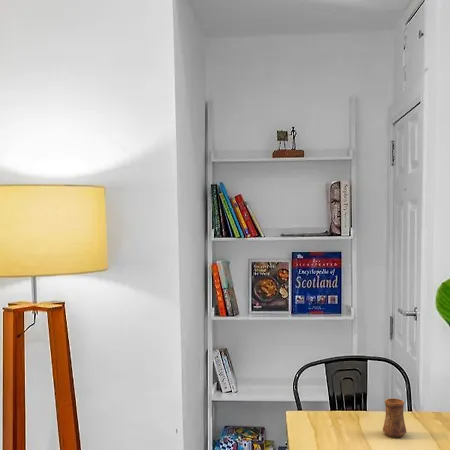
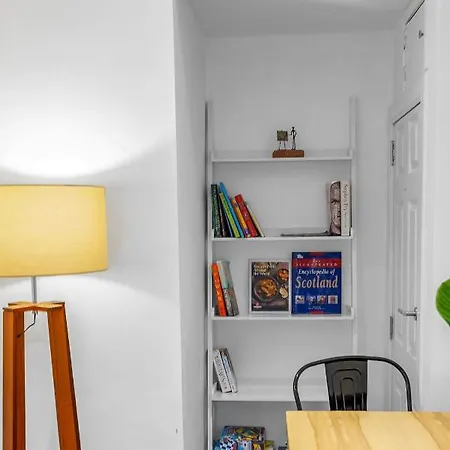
- cup (394, 417)
